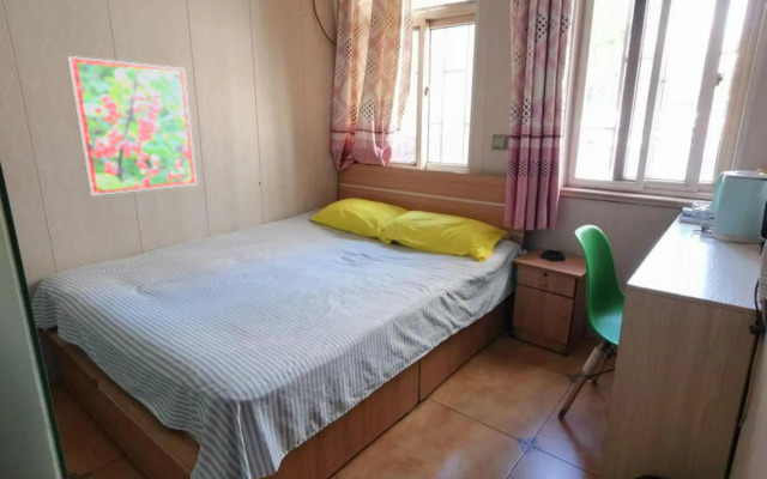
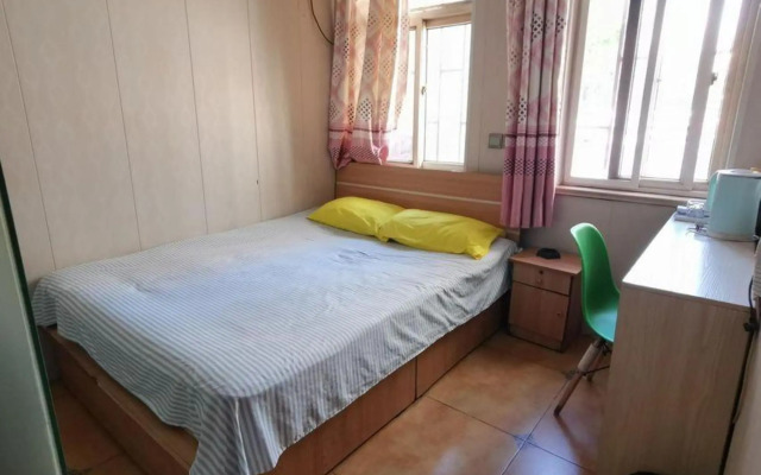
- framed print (139, 128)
